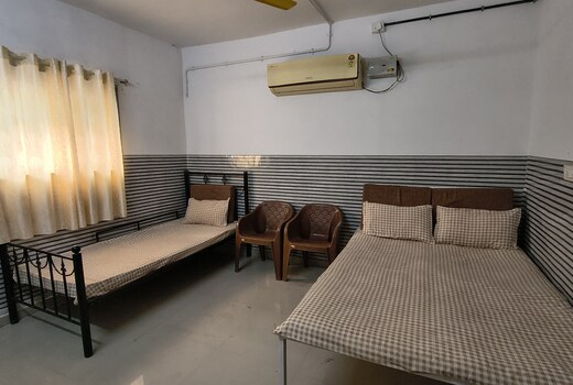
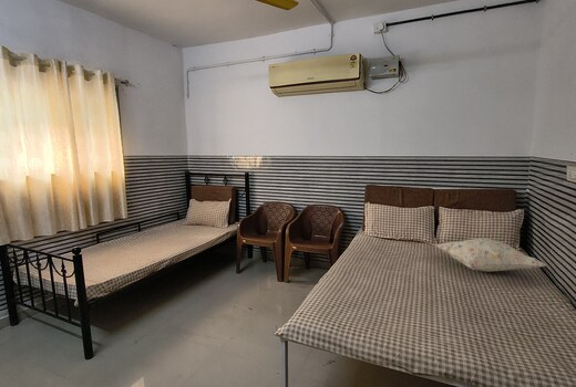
+ decorative pillow (485, 254)
